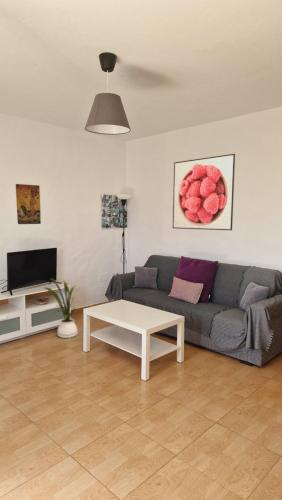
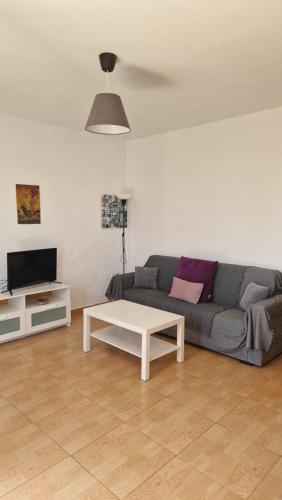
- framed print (201, 194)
- house plant (64, 305)
